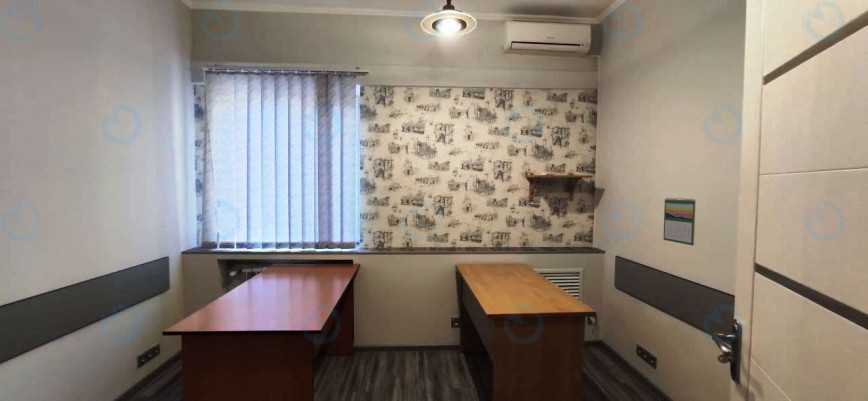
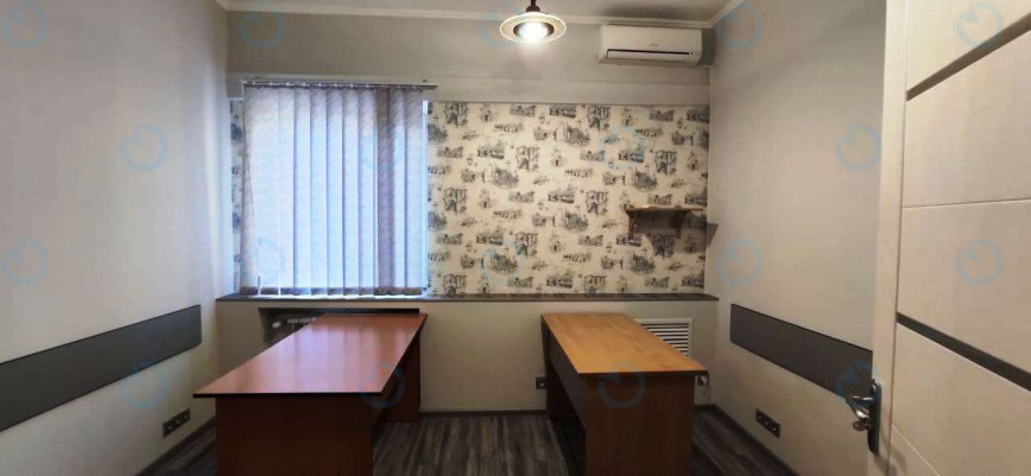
- calendar (678, 220)
